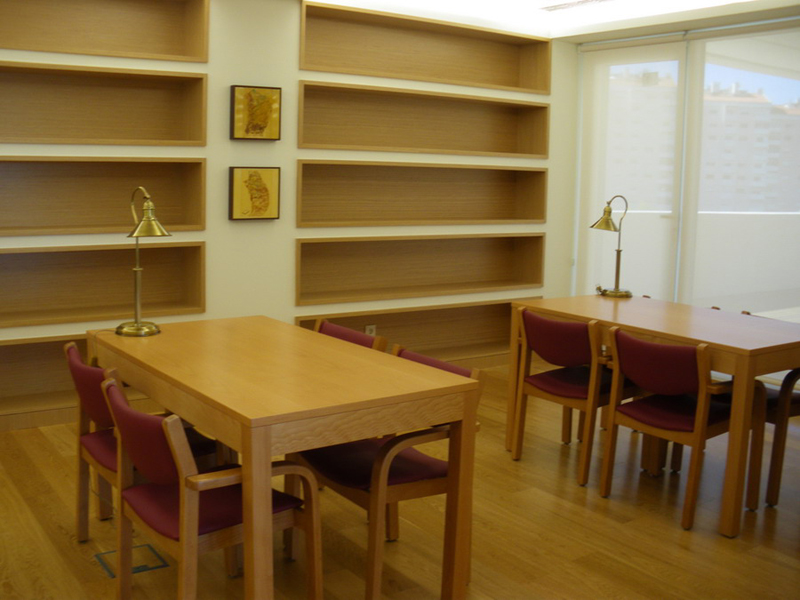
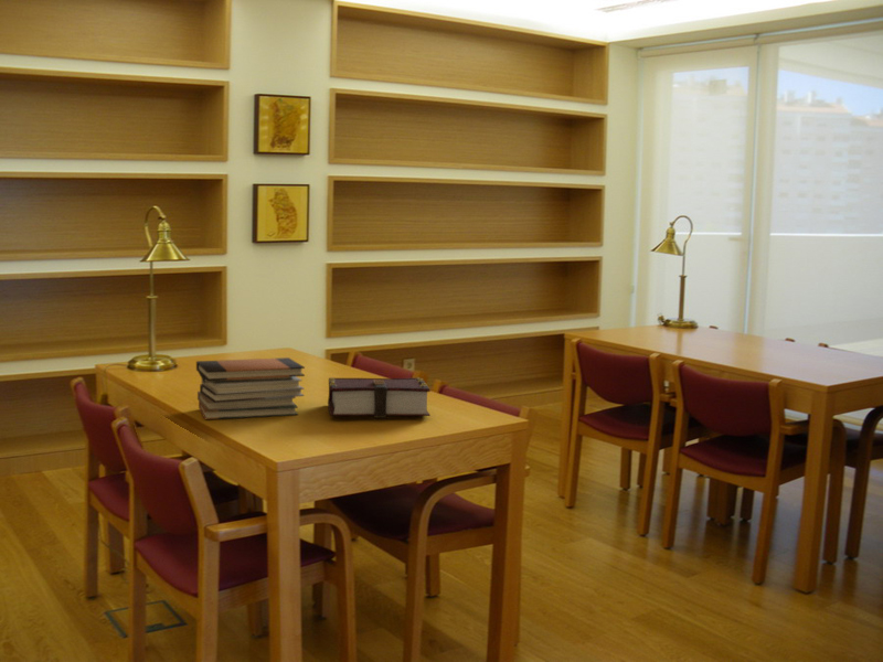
+ book stack (249, 387)
+ book (376, 394)
